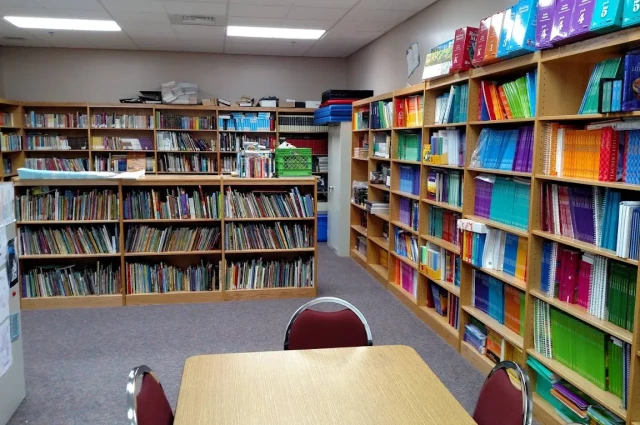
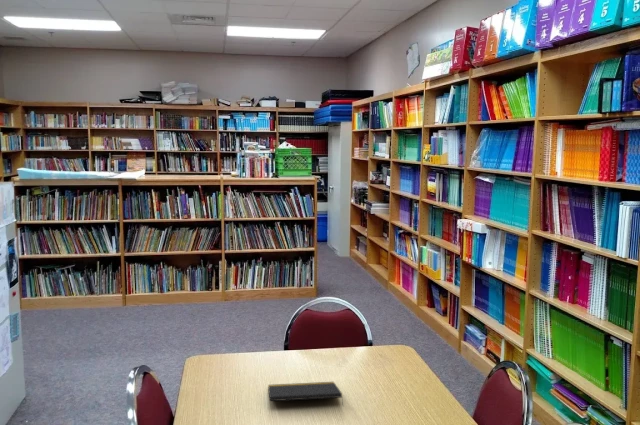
+ notepad (303, 391)
